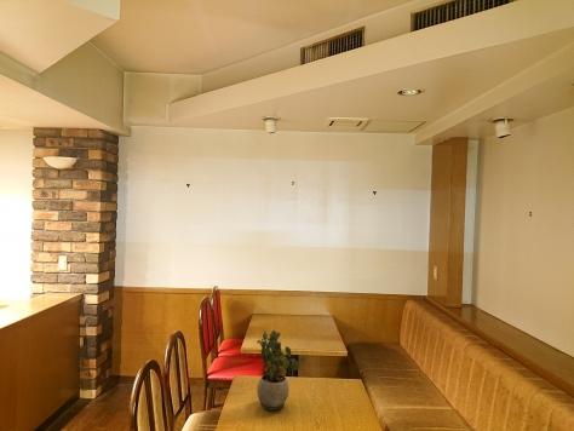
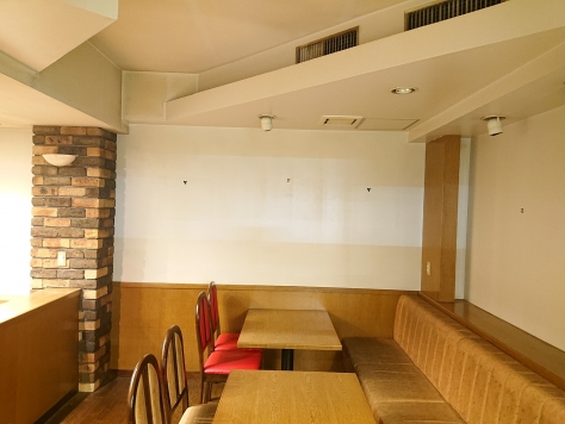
- potted plant (277, 368)
